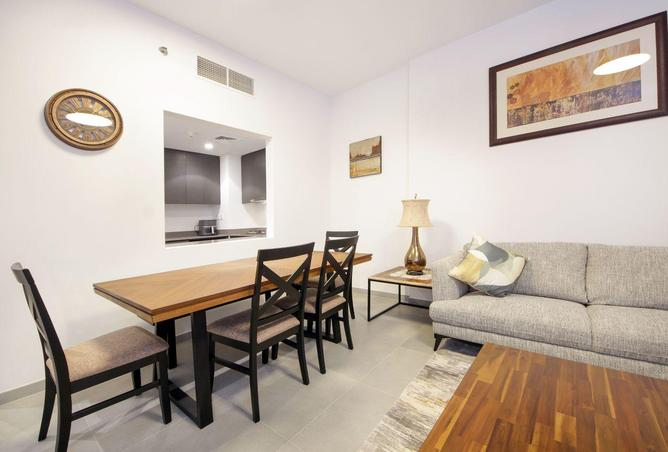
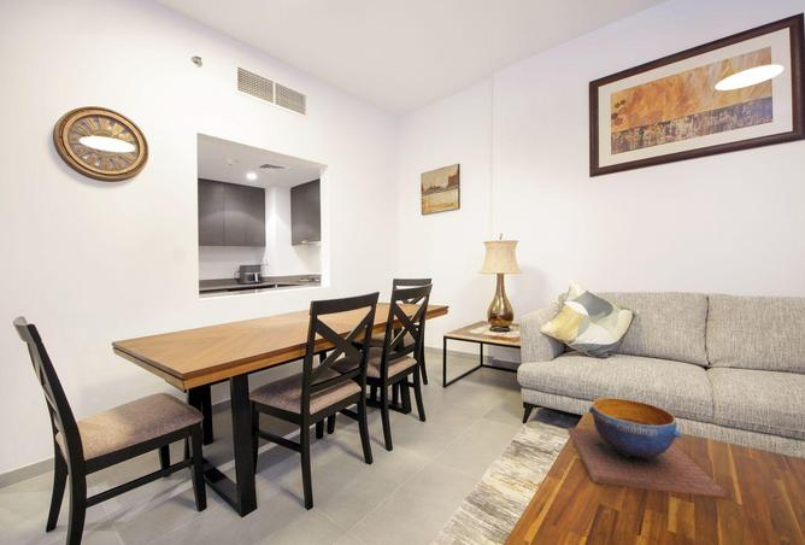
+ decorative bowl (633, 434)
